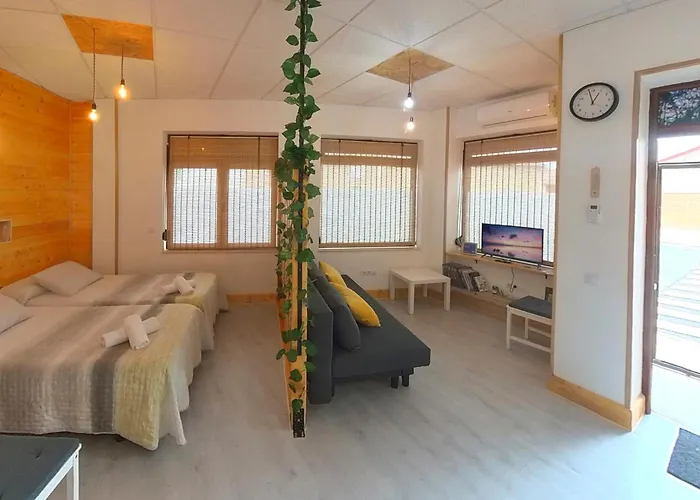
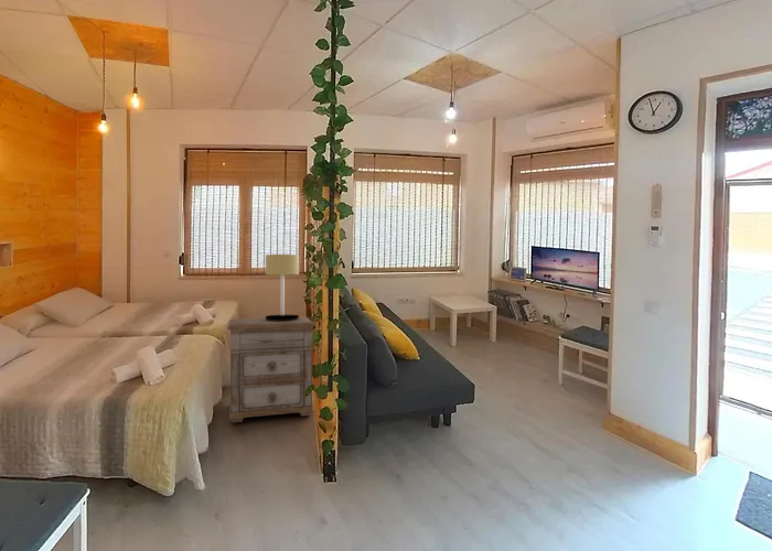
+ table lamp (282, 287)
+ nightstand (270, 366)
